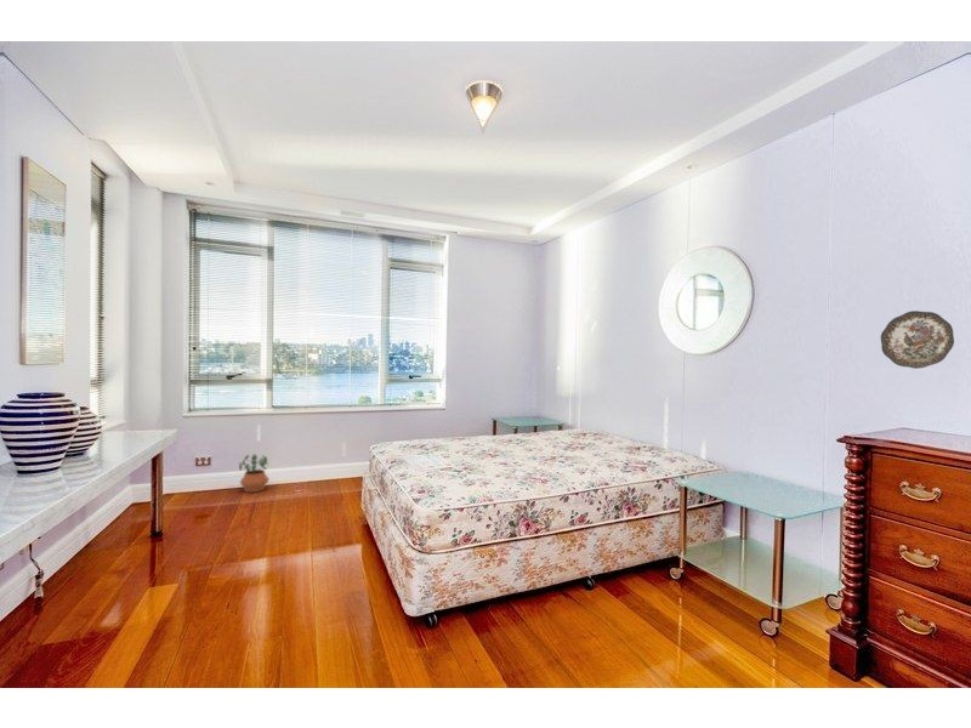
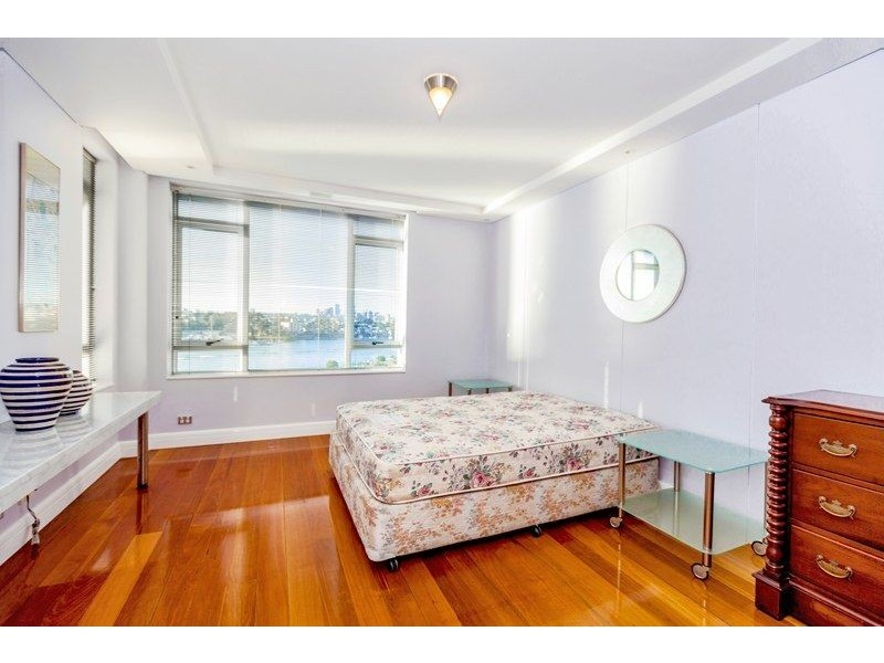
- decorative plate (916, 340)
- potted plant (254, 471)
